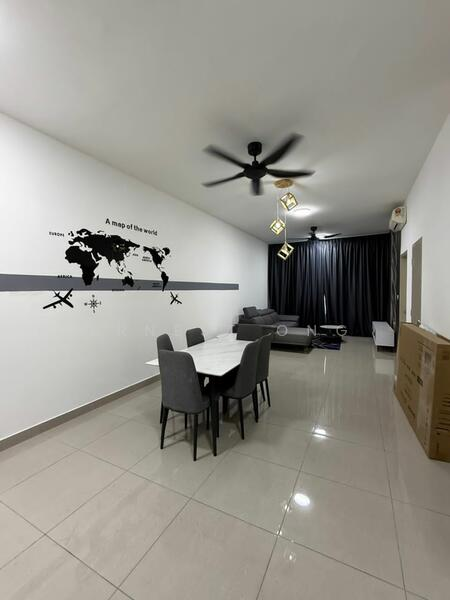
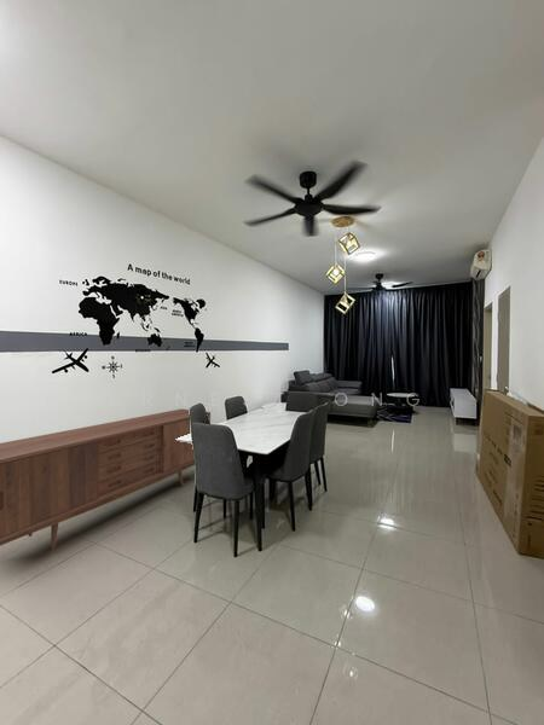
+ sideboard (117, 466)
